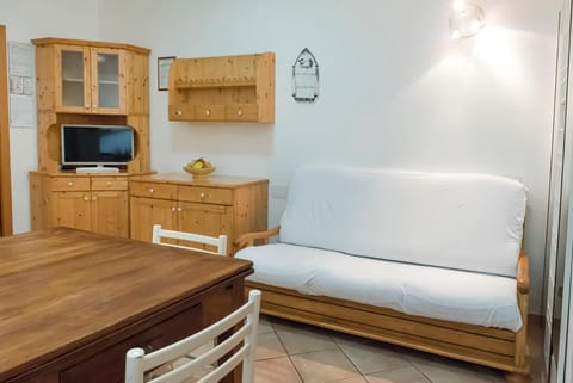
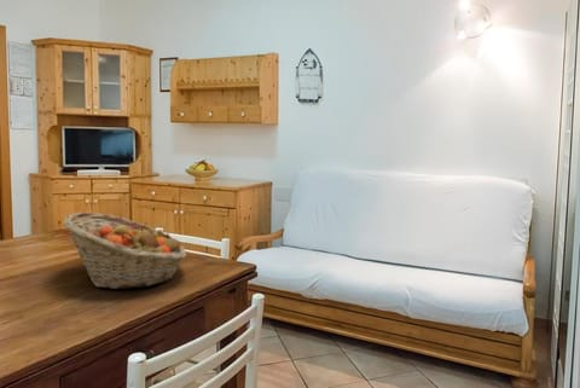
+ fruit basket (127, 245)
